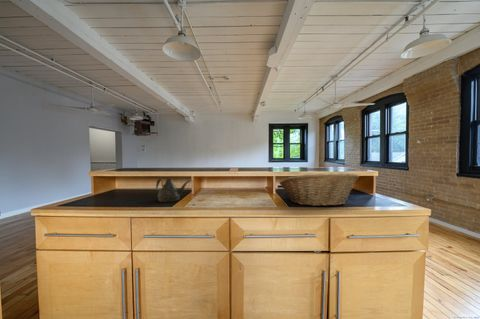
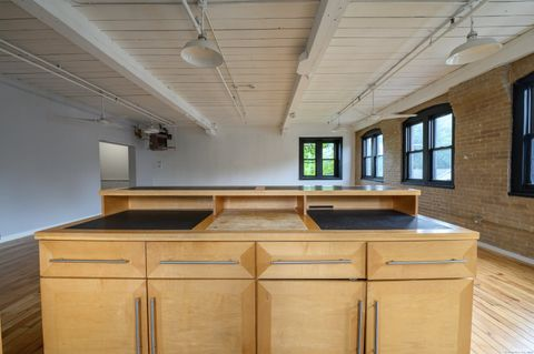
- teapot (173, 189)
- fruit basket (317, 186)
